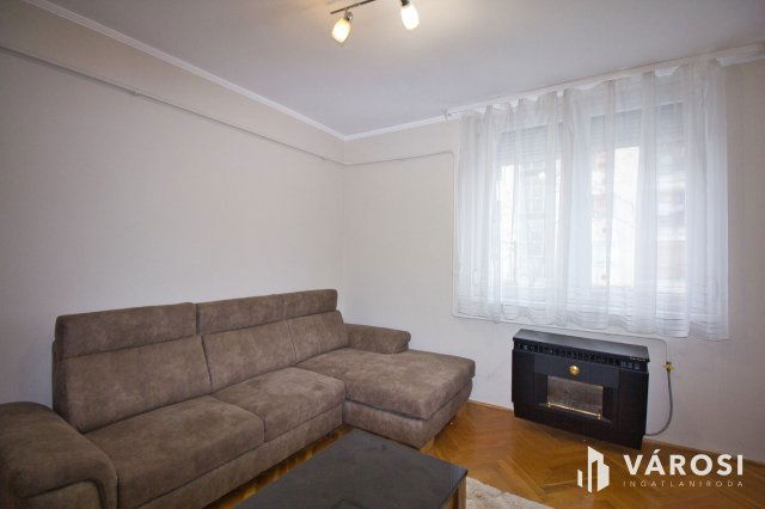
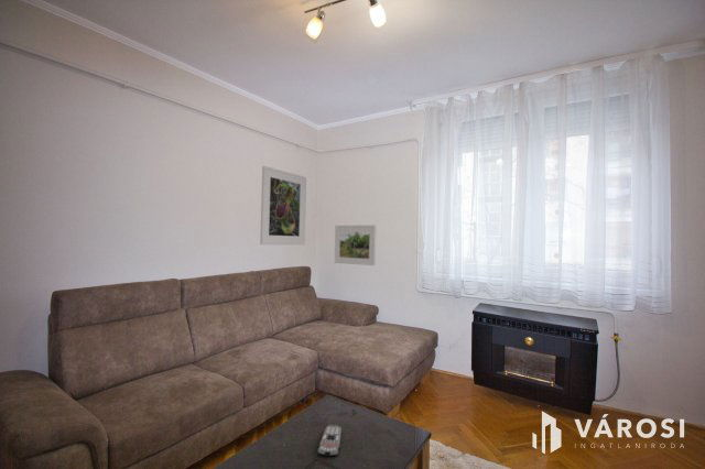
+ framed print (354, 244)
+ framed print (284, 208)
+ remote control (330, 439)
